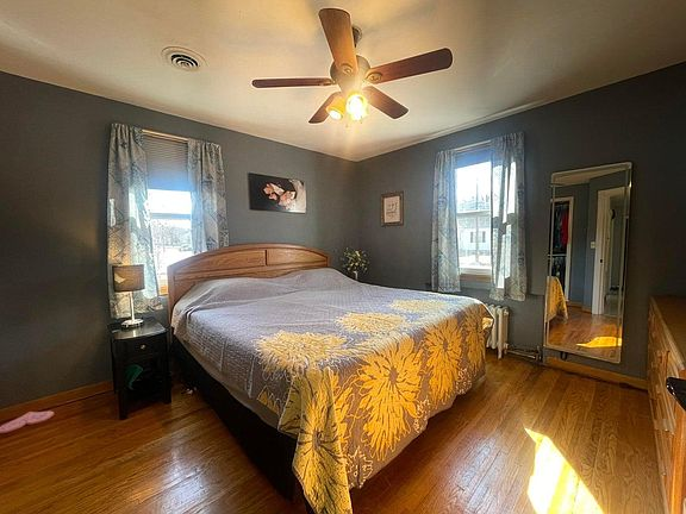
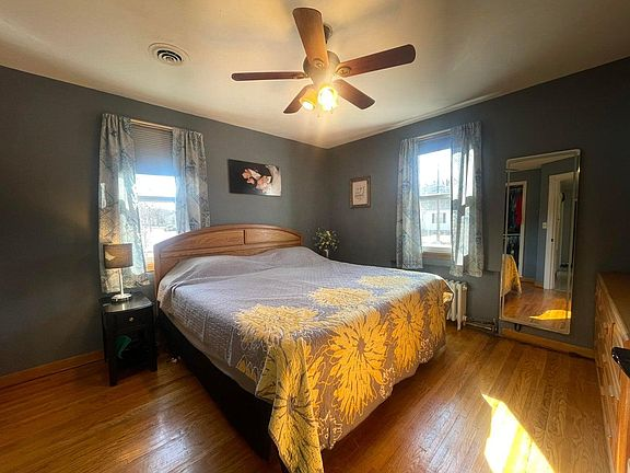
- slippers (27, 419)
